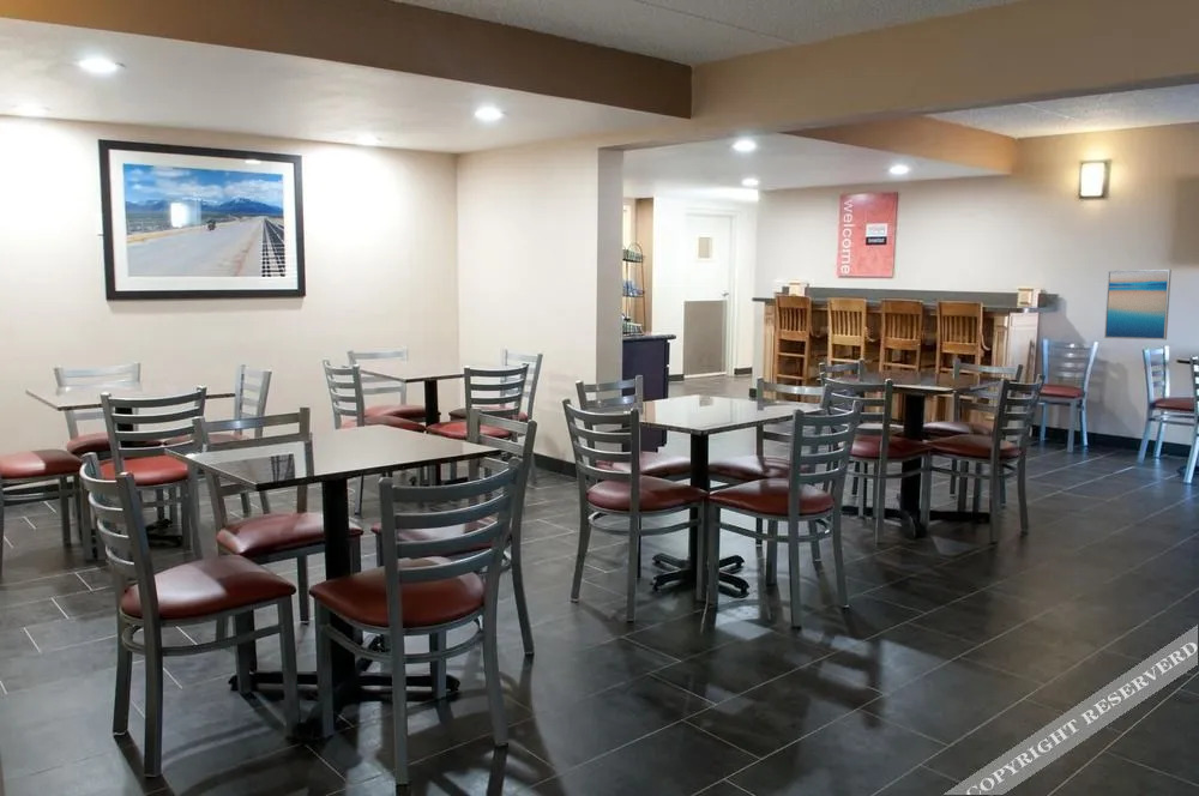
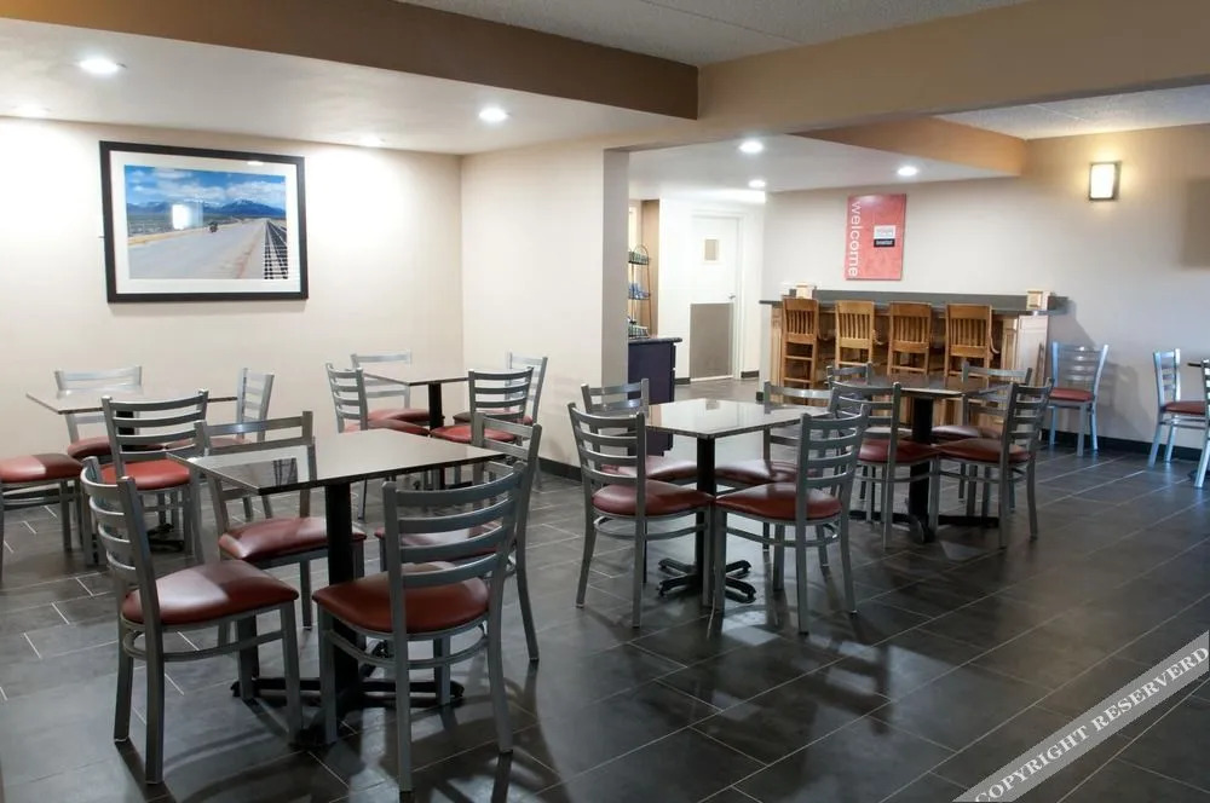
- wall art (1137, 304)
